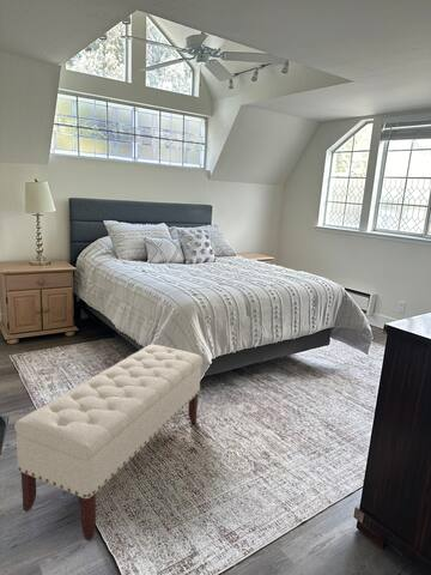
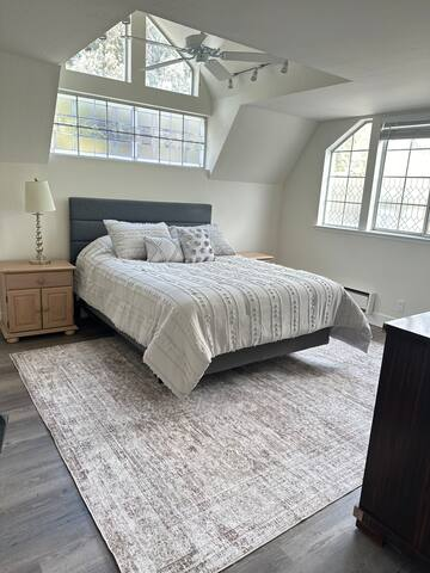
- bench (125, 419)
